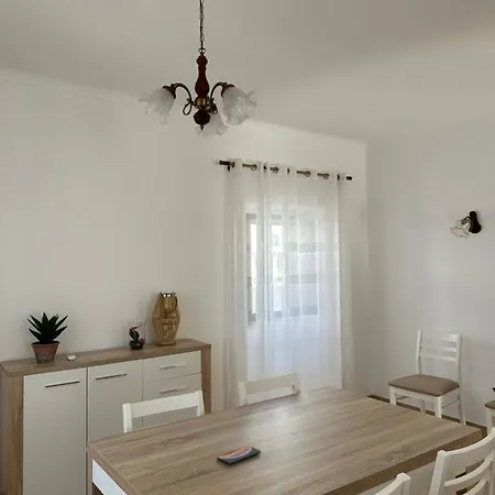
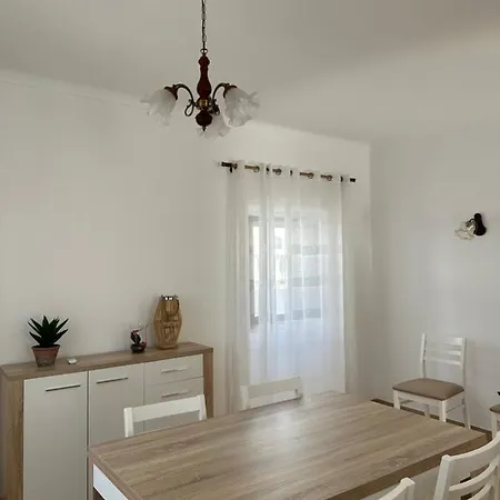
- smartphone (239, 454)
